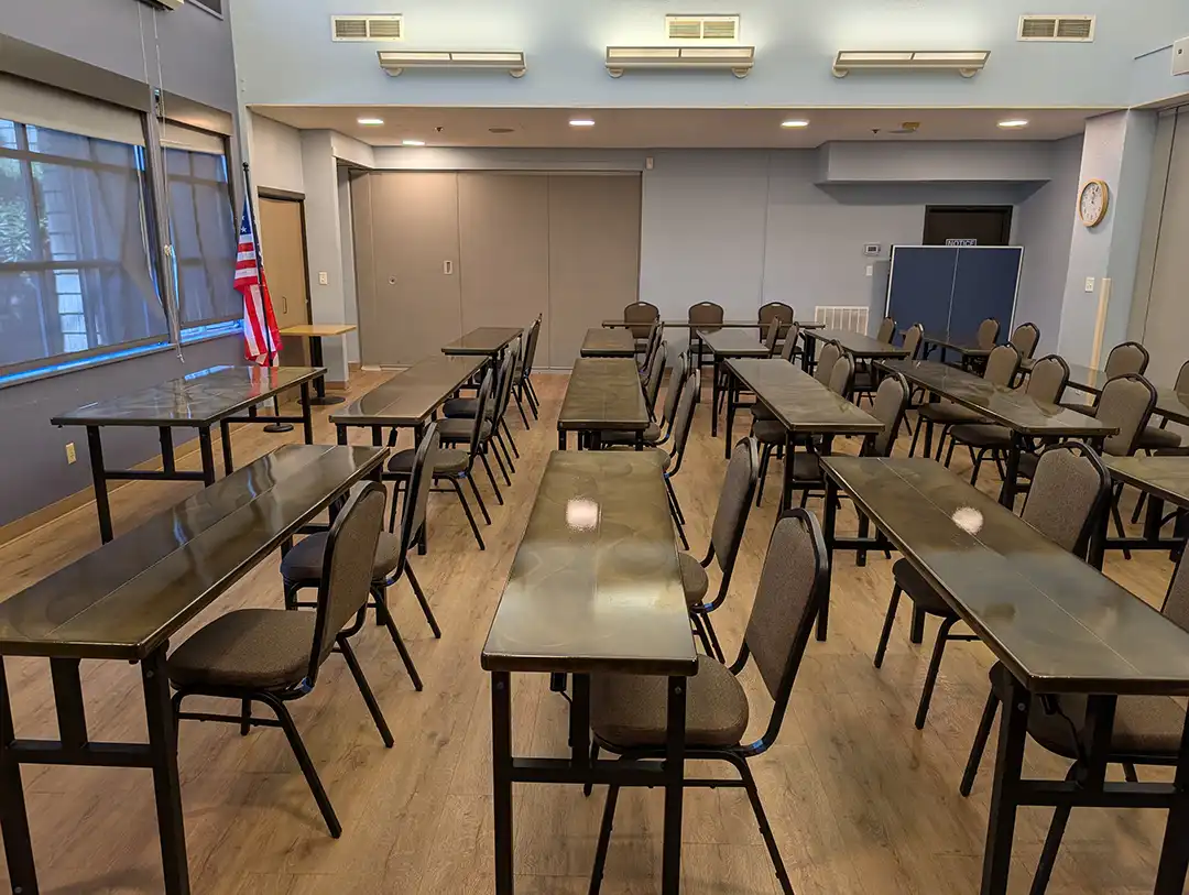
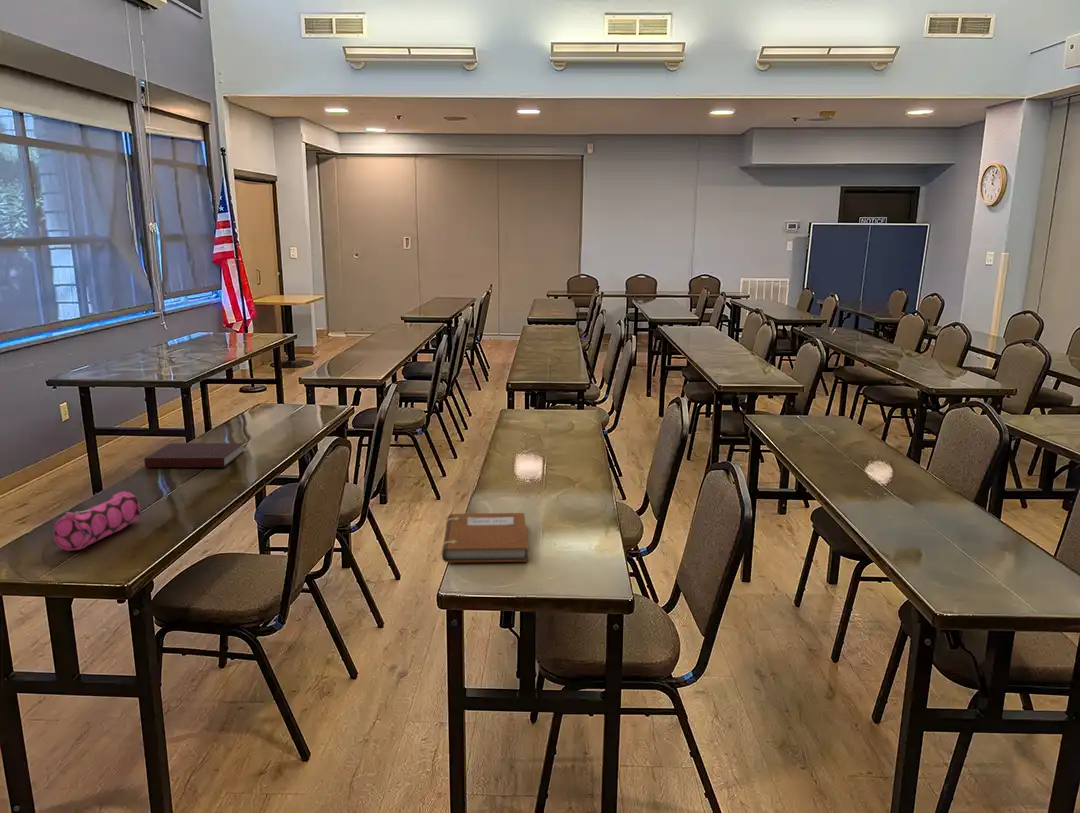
+ notebook (485, 535)
+ pencil case (100, 518)
+ notebook (196, 454)
